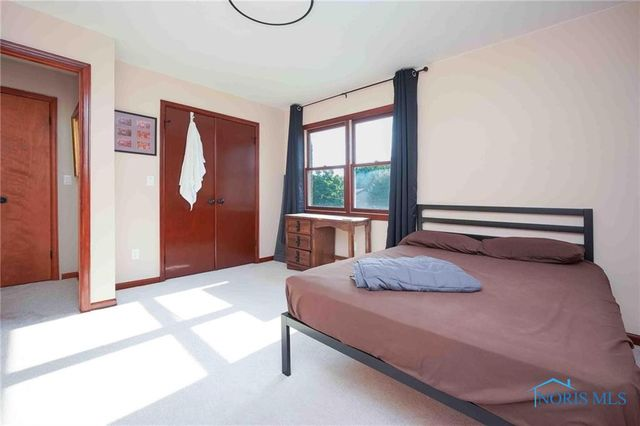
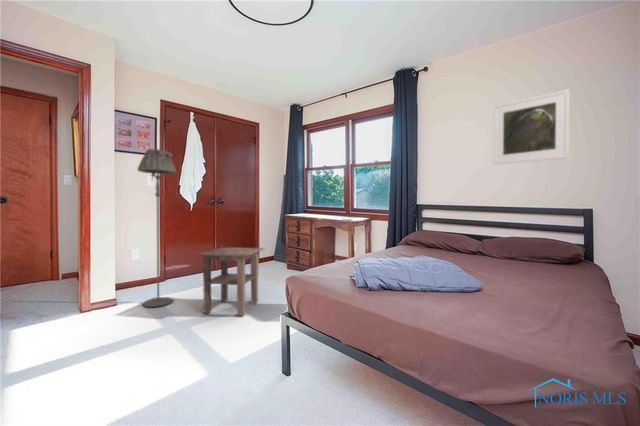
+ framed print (528, 130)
+ side table (232, 278)
+ floor lamp (157, 226)
